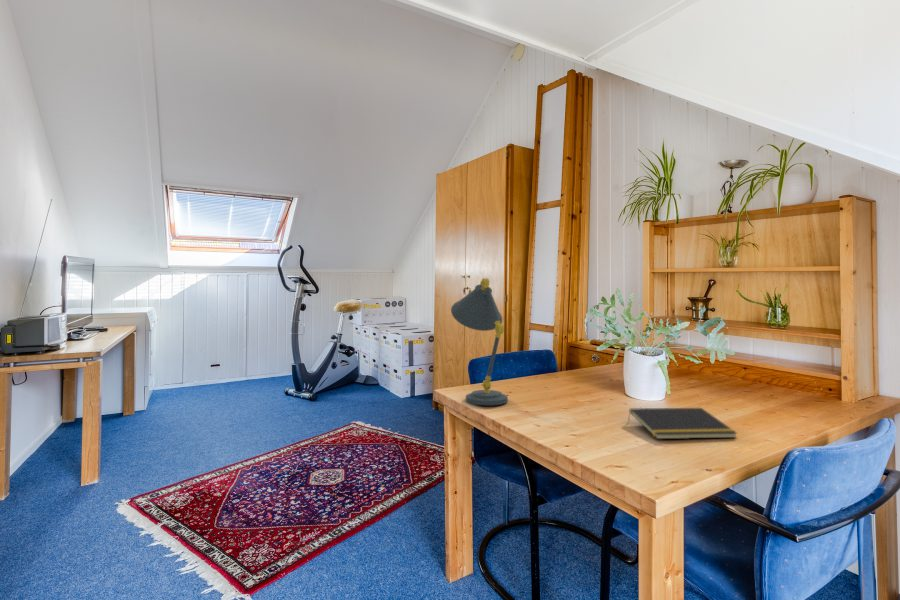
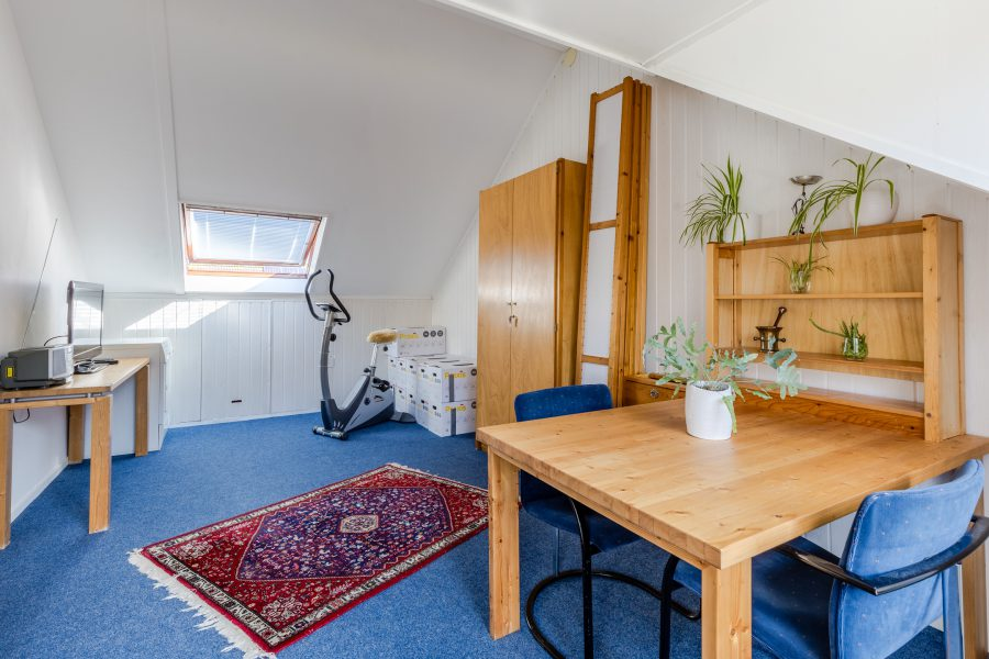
- notepad (680, 422)
- desk lamp (483, 330)
